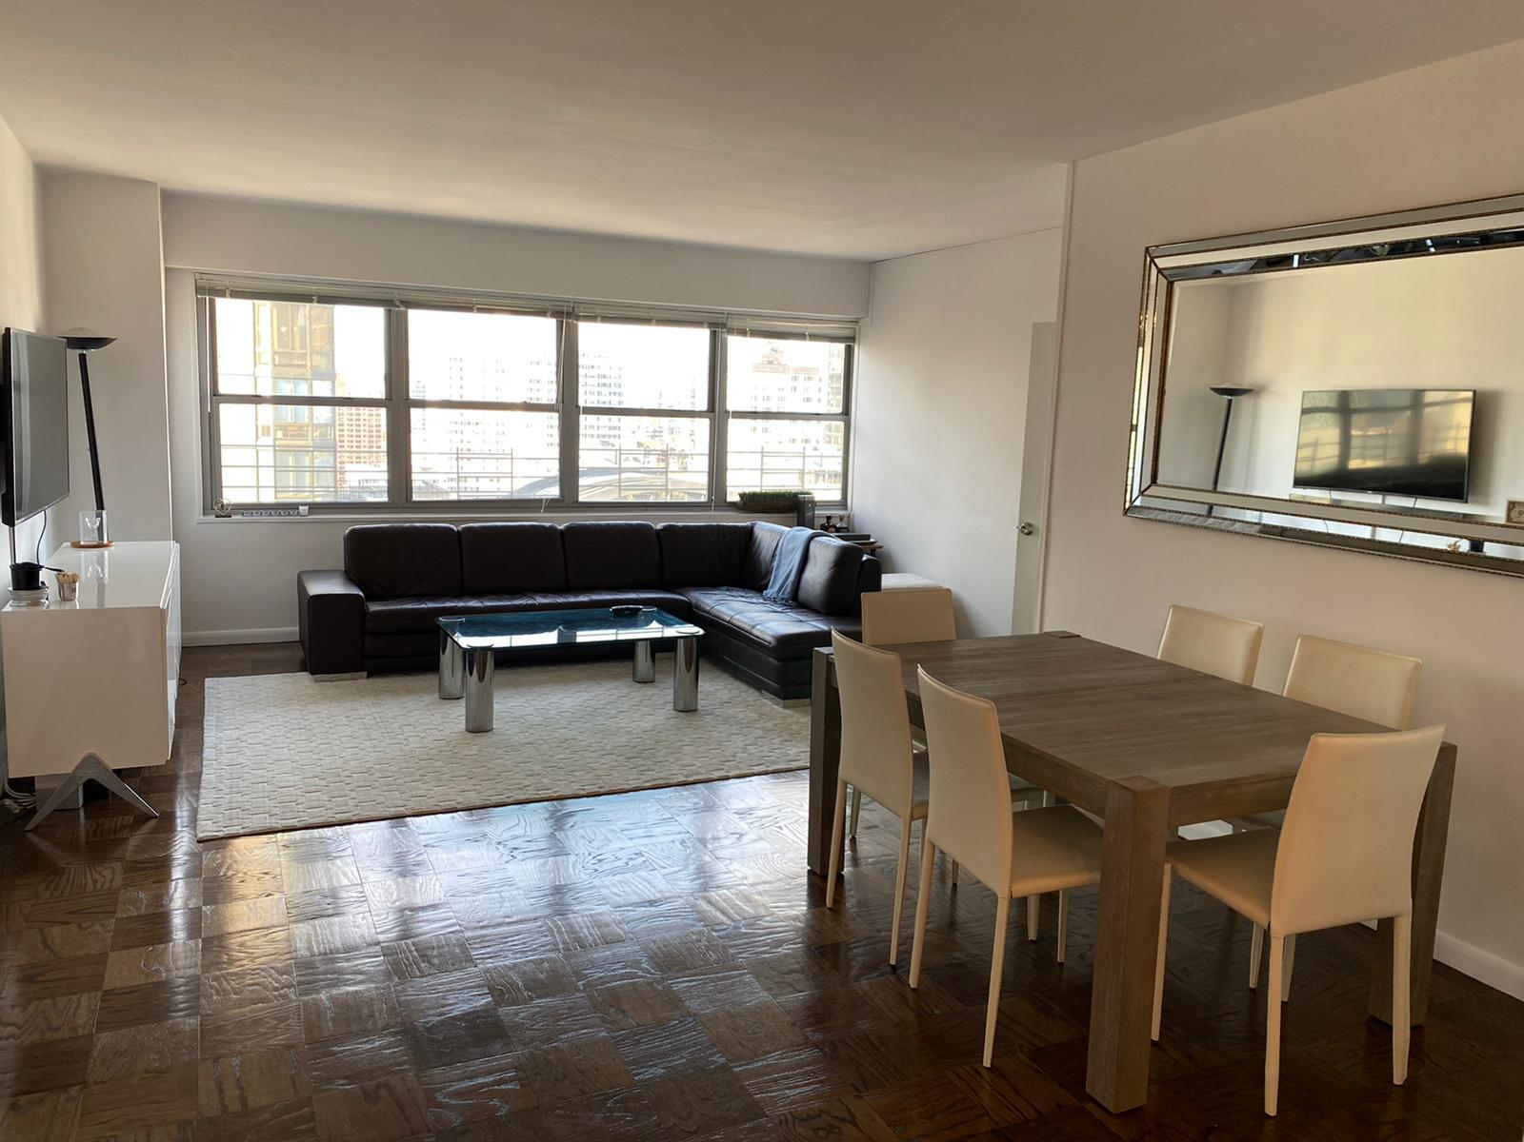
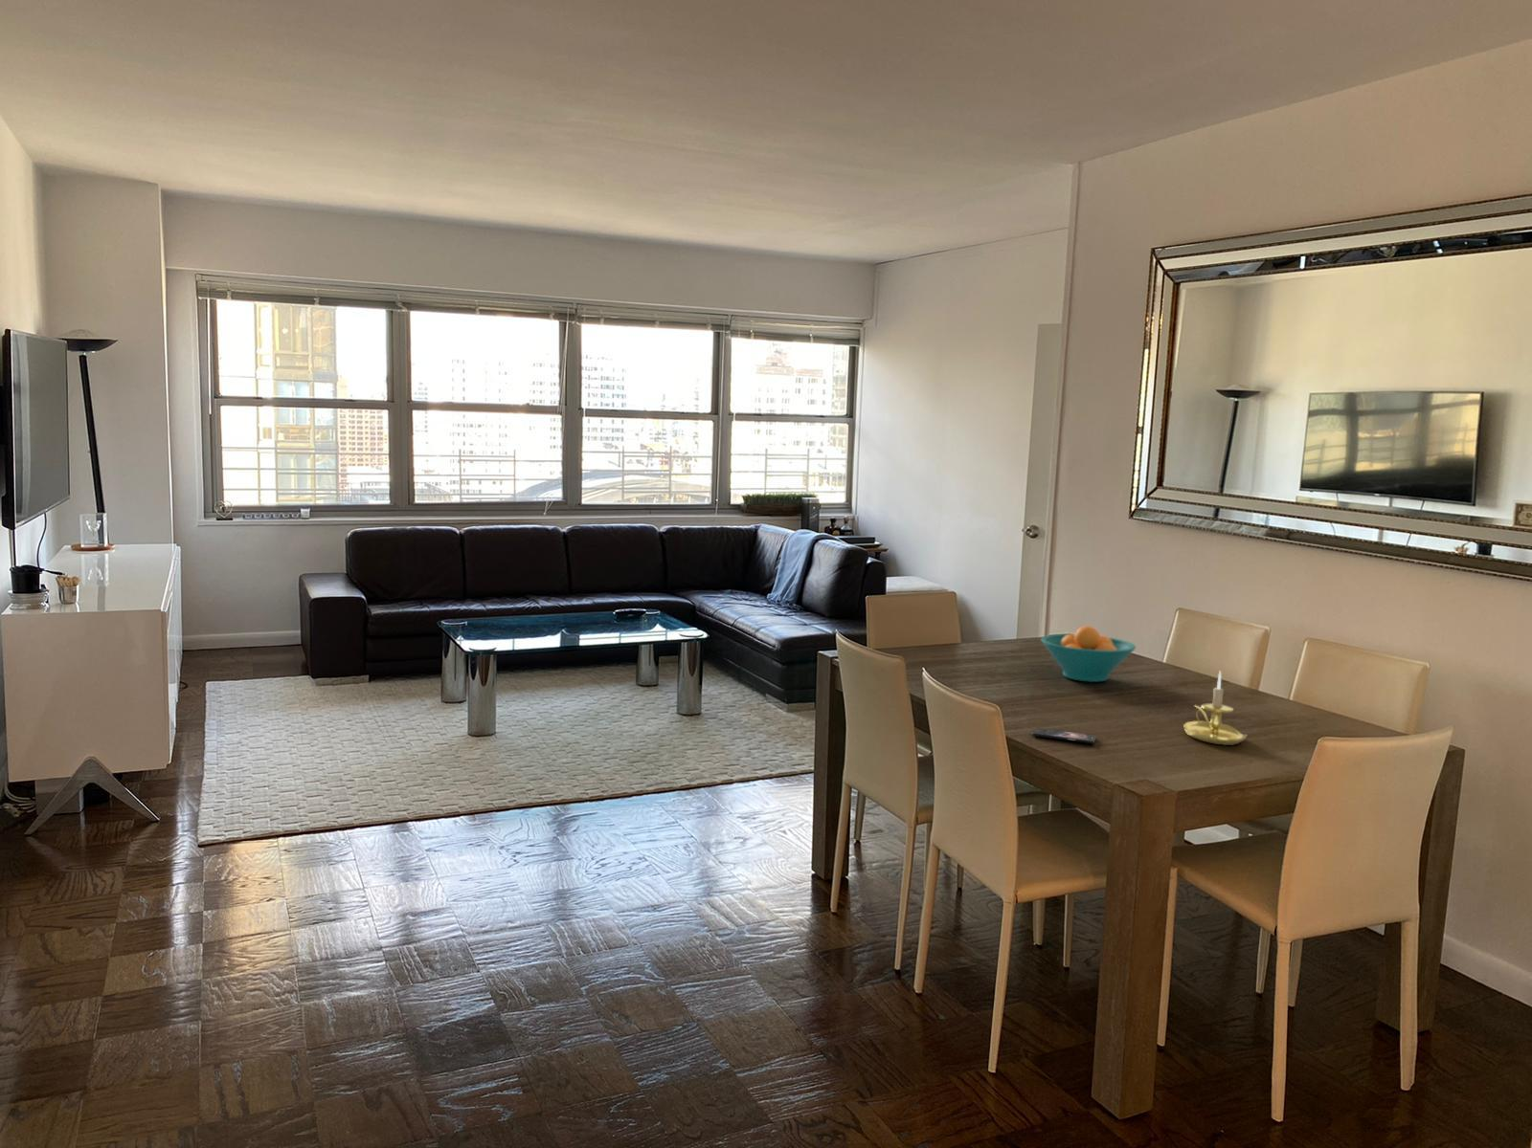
+ candle holder (1214, 702)
+ fruit bowl (1087, 651)
+ smartphone (1064, 734)
